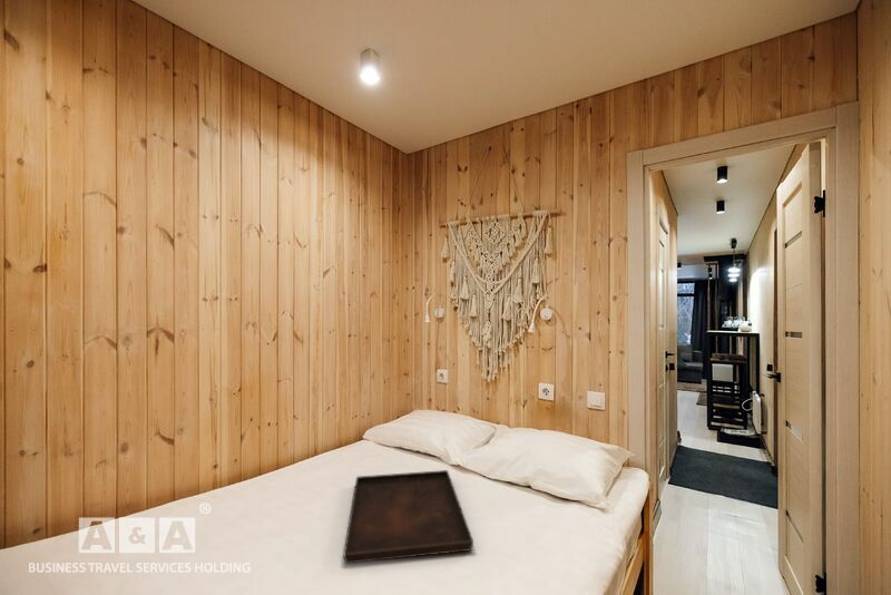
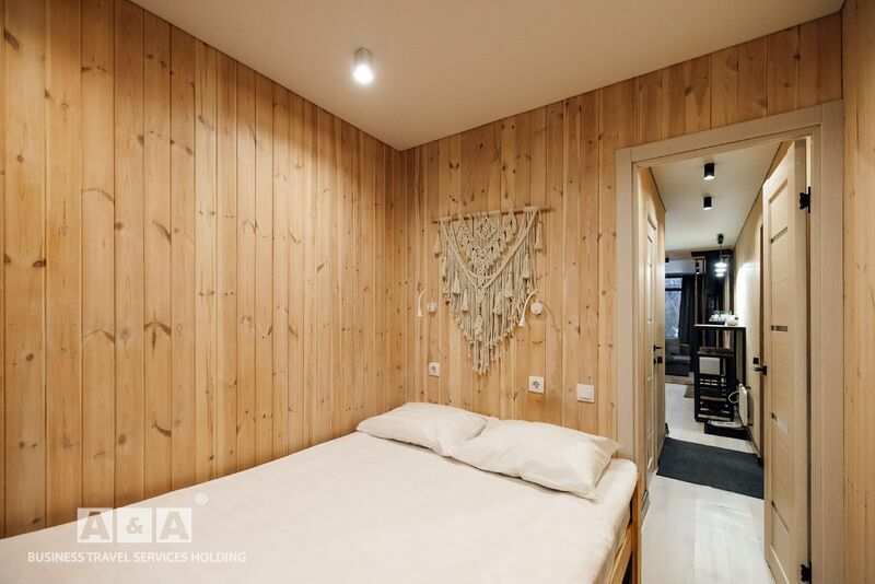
- serving tray (405, 508)
